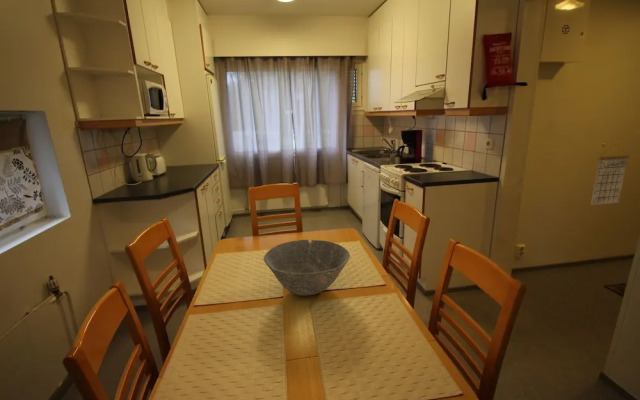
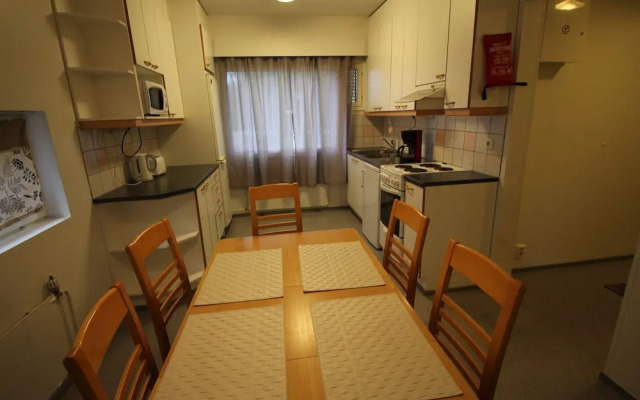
- bowl (307, 272)
- calendar (610, 174)
